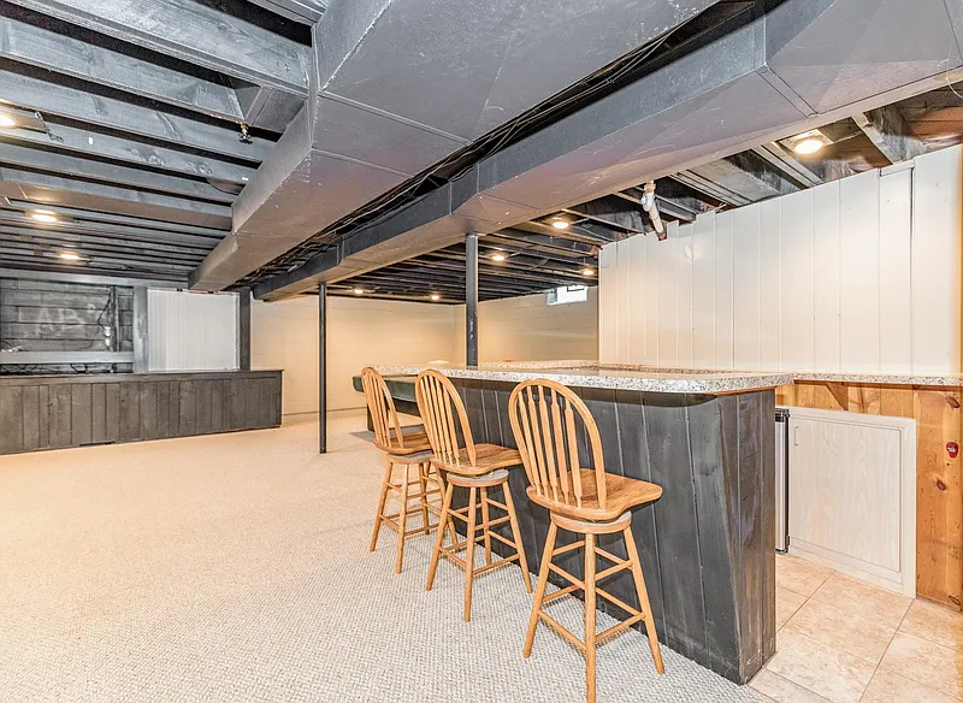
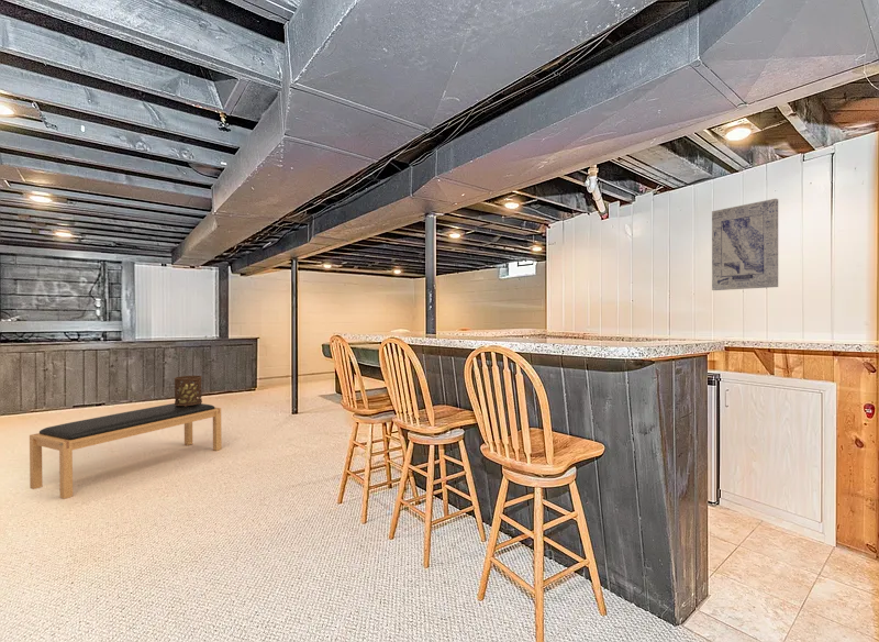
+ wall art (743, 246)
+ bench (136, 434)
+ lantern (188, 390)
